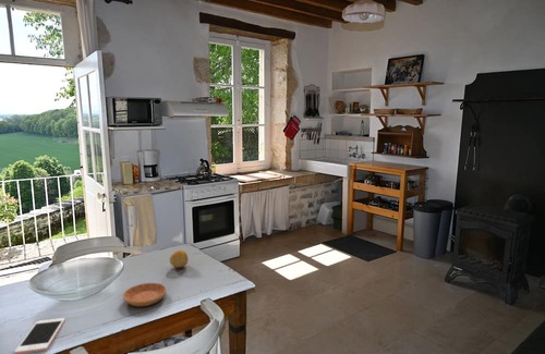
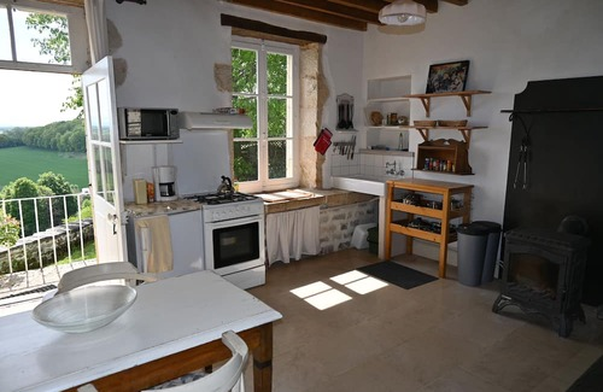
- cell phone (41, 334)
- saucer (145, 294)
- fruit (179, 259)
